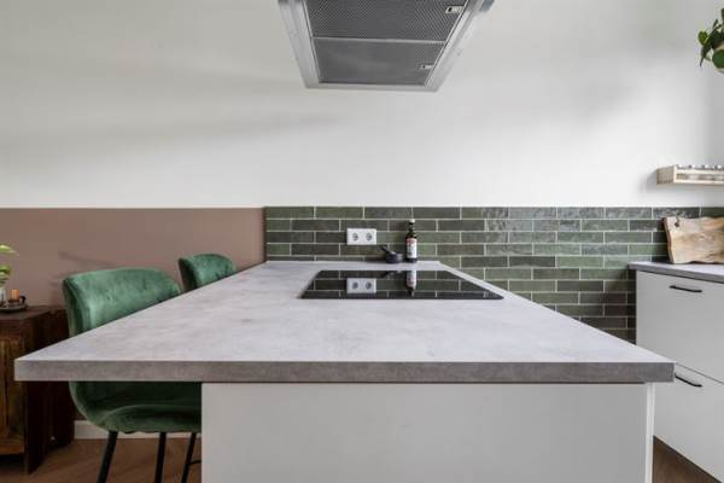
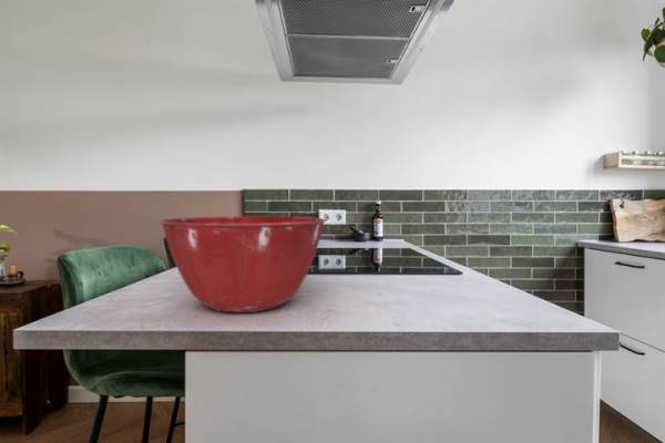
+ mixing bowl (246, 260)
